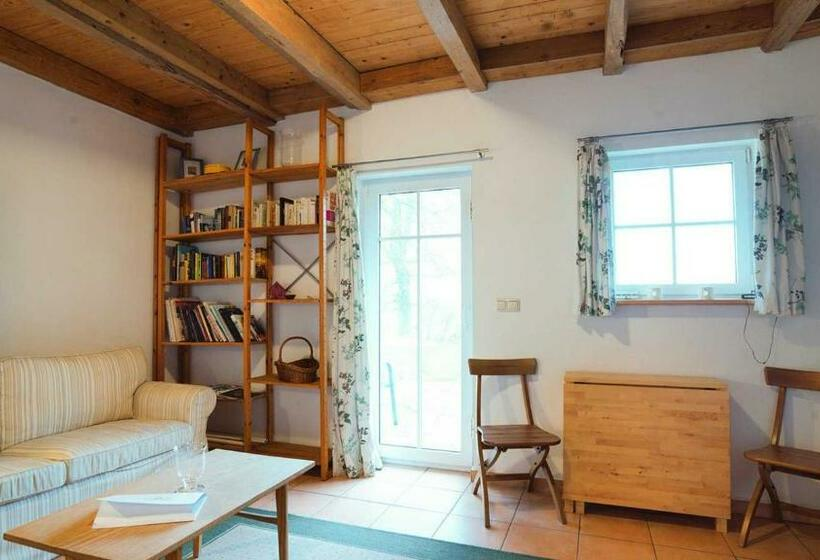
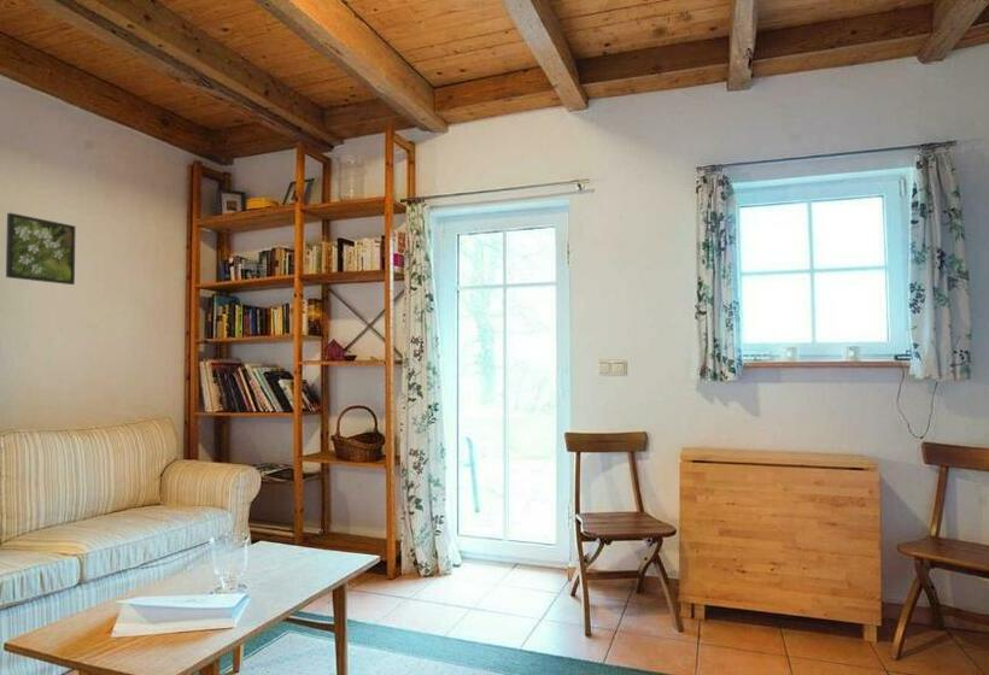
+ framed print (42, 250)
